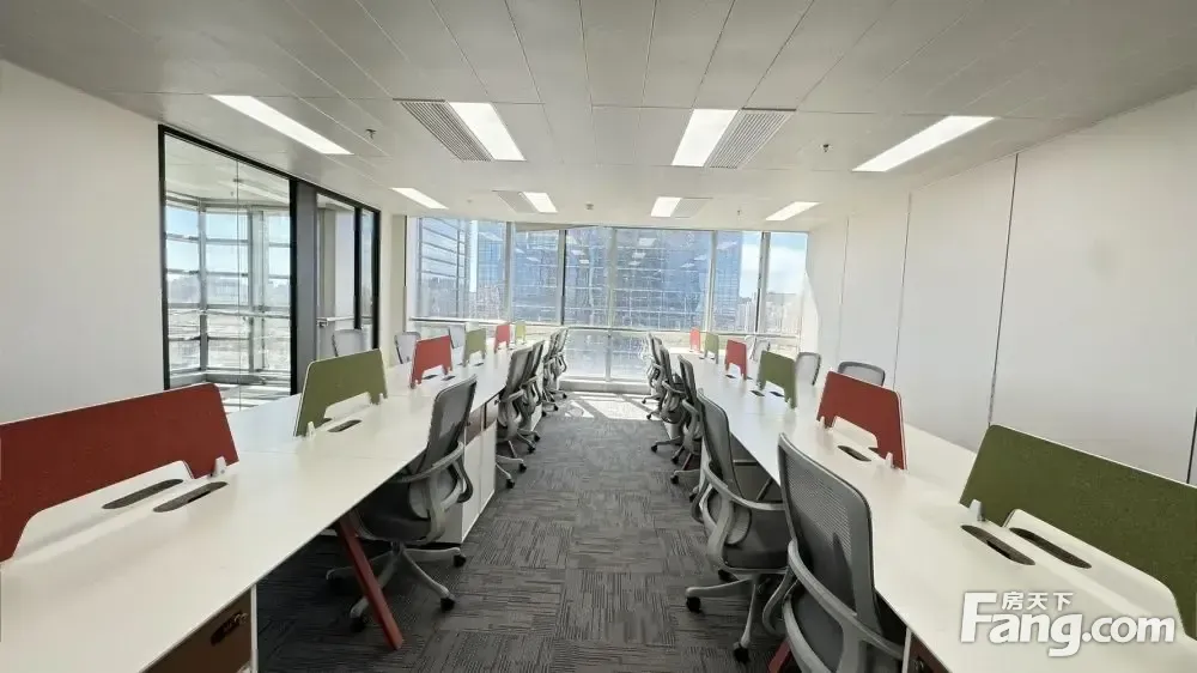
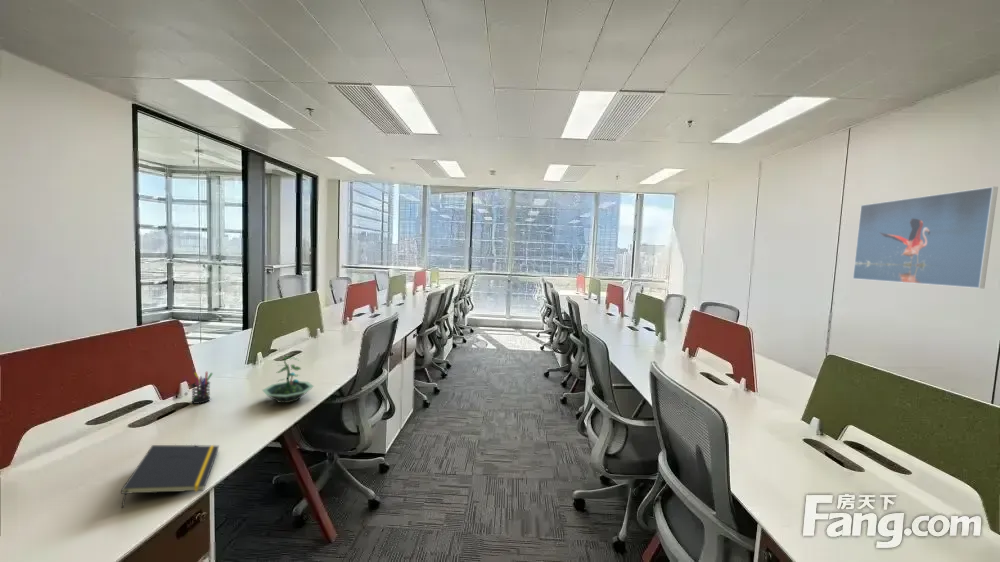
+ pen holder (203, 385)
+ notepad (176, 466)
+ terrarium (288, 364)
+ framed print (913, 240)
